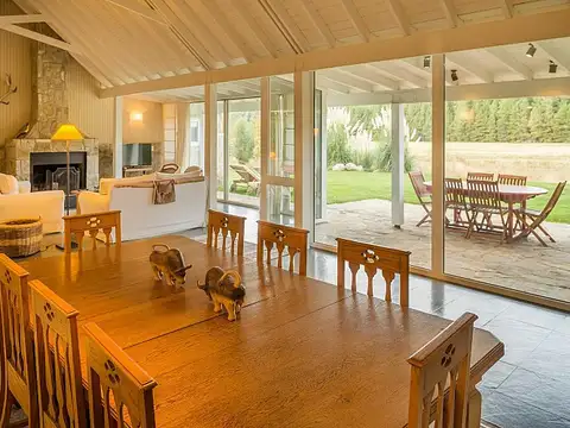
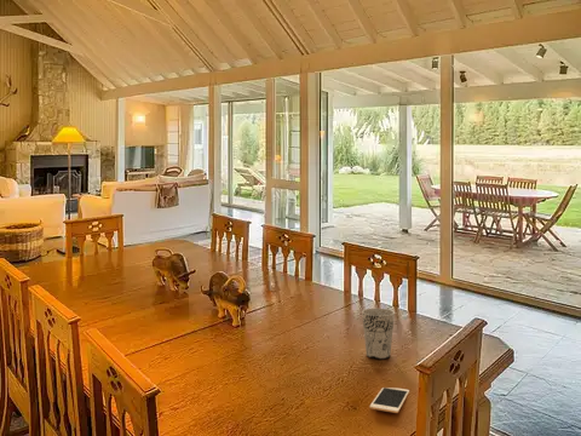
+ cup (378, 333)
+ cell phone (390, 398)
